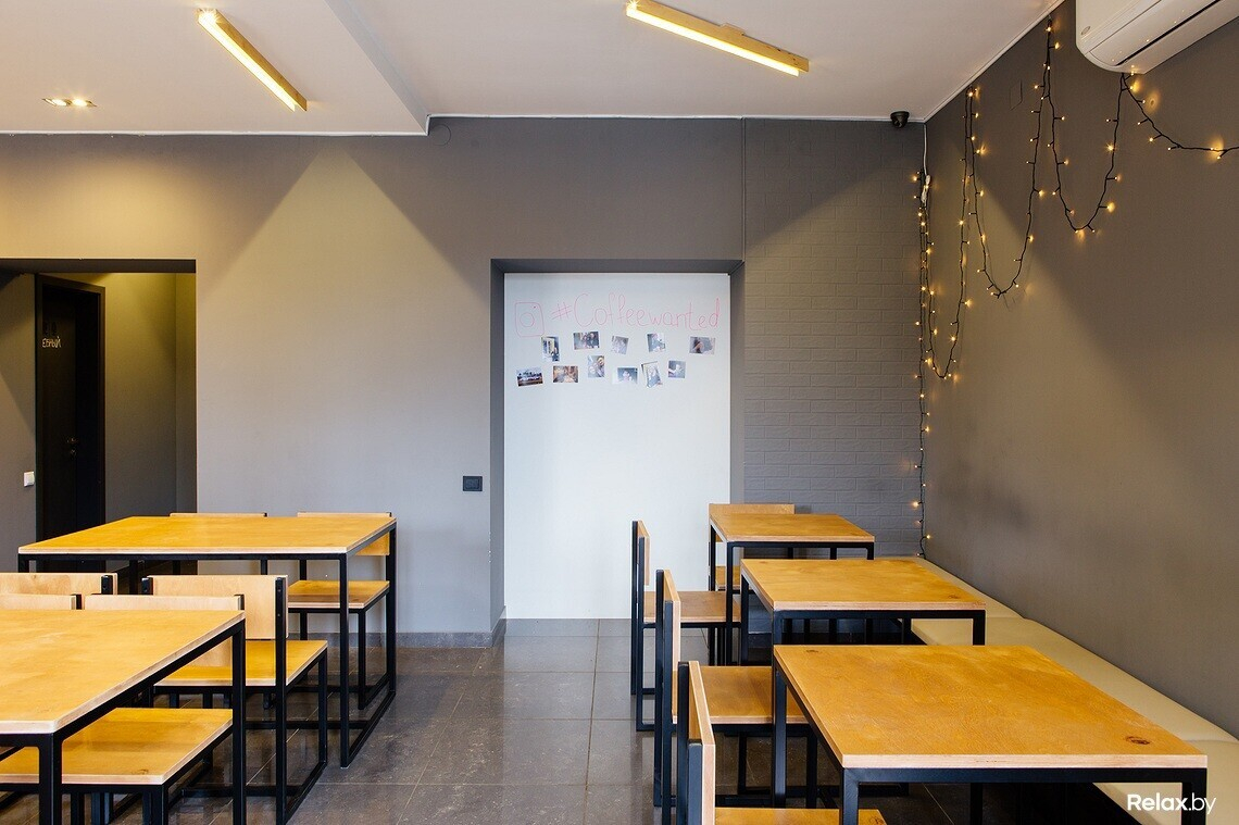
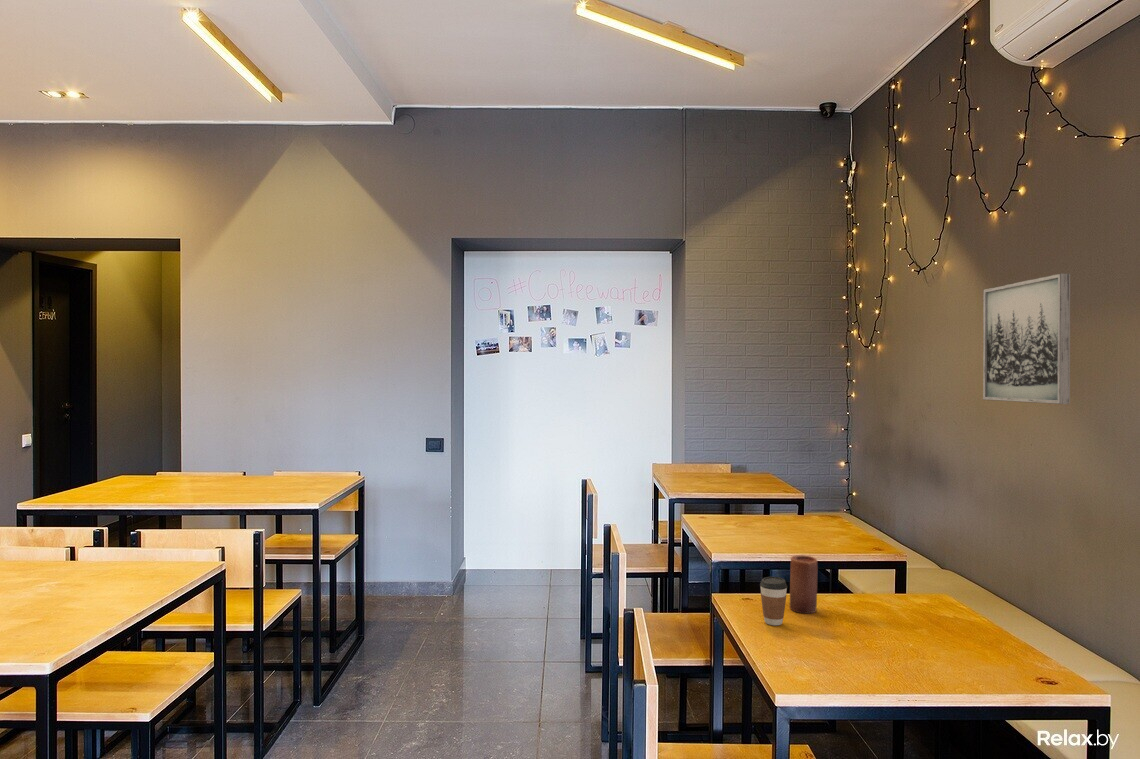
+ wall art (1022, 342)
+ candle (803, 583)
+ coffee cup (773, 601)
